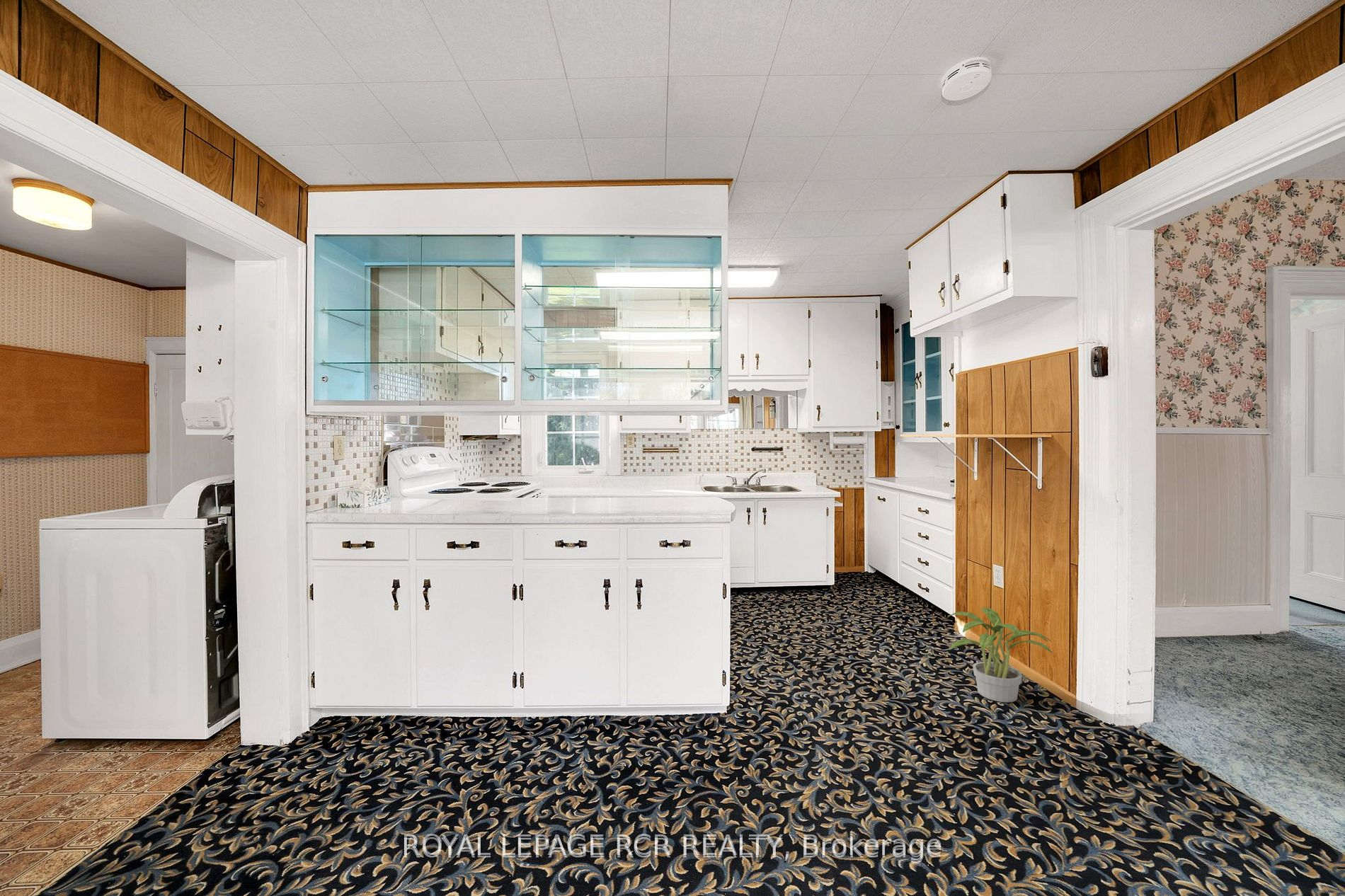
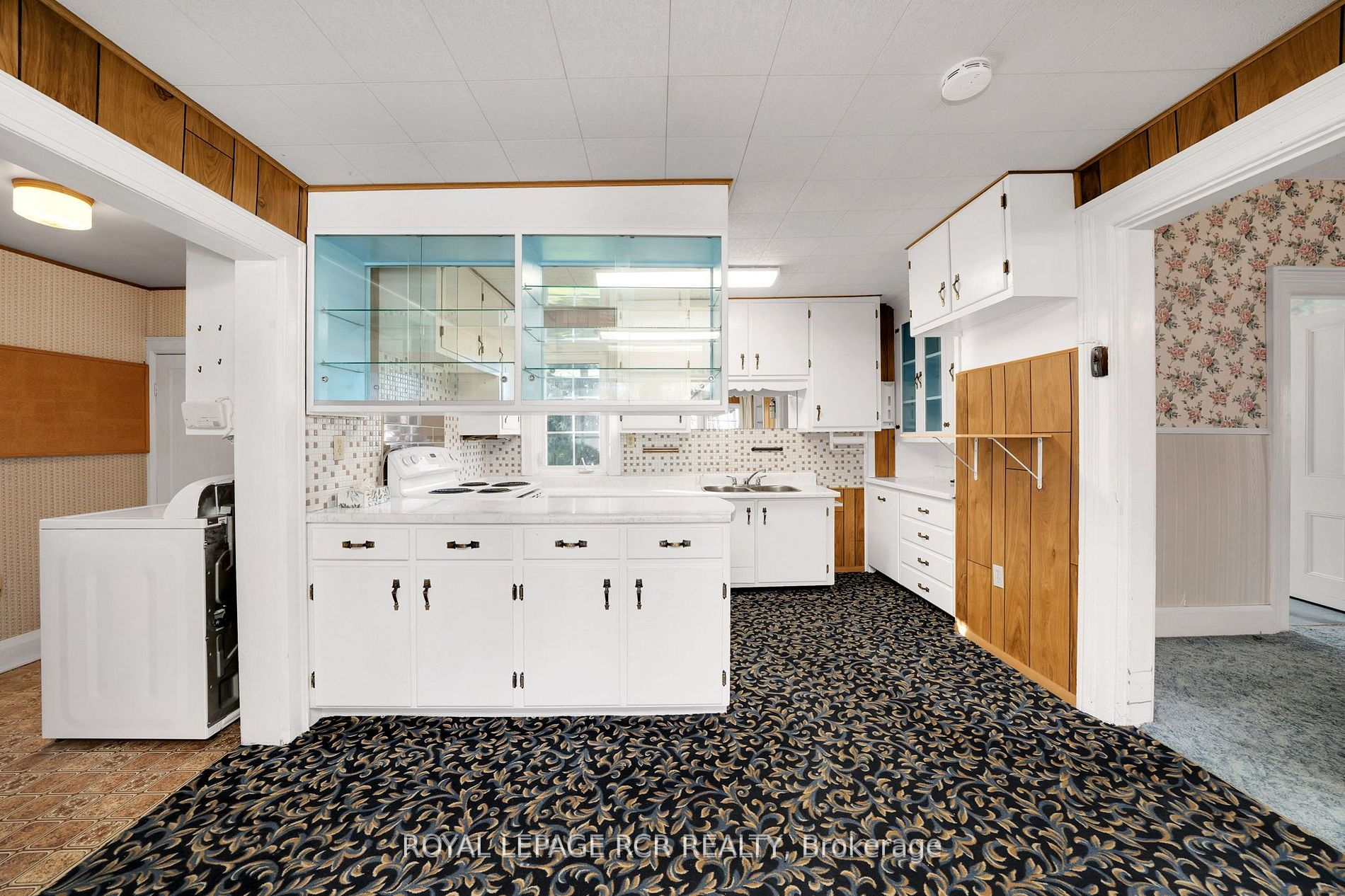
- potted plant (998, 656)
